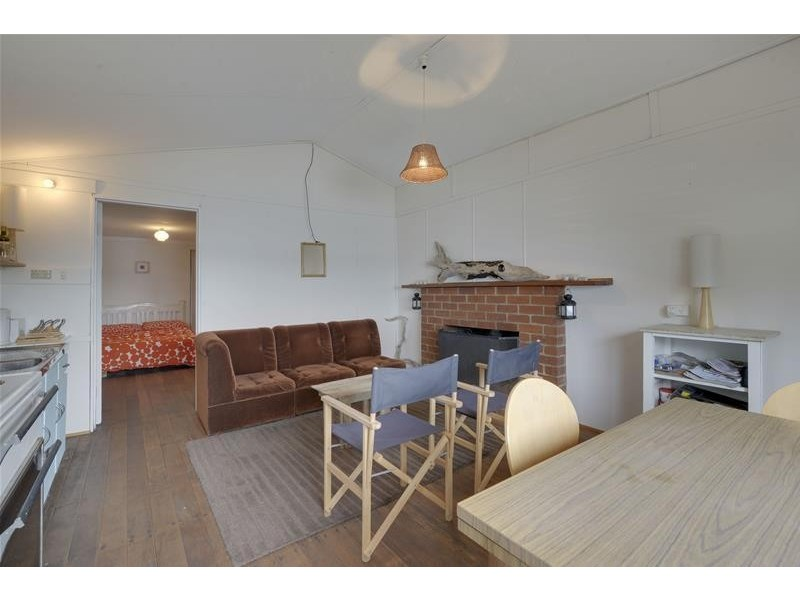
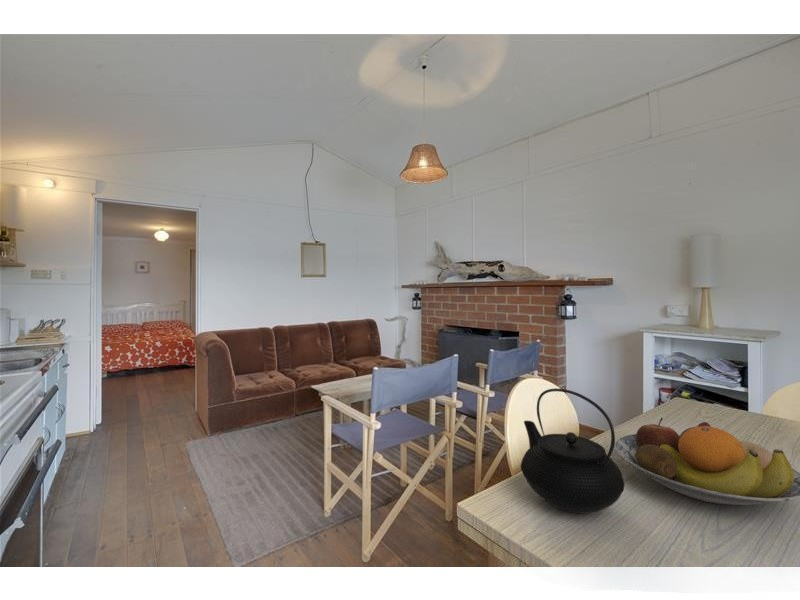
+ teapot (562, 444)
+ fruit bowl (700, 453)
